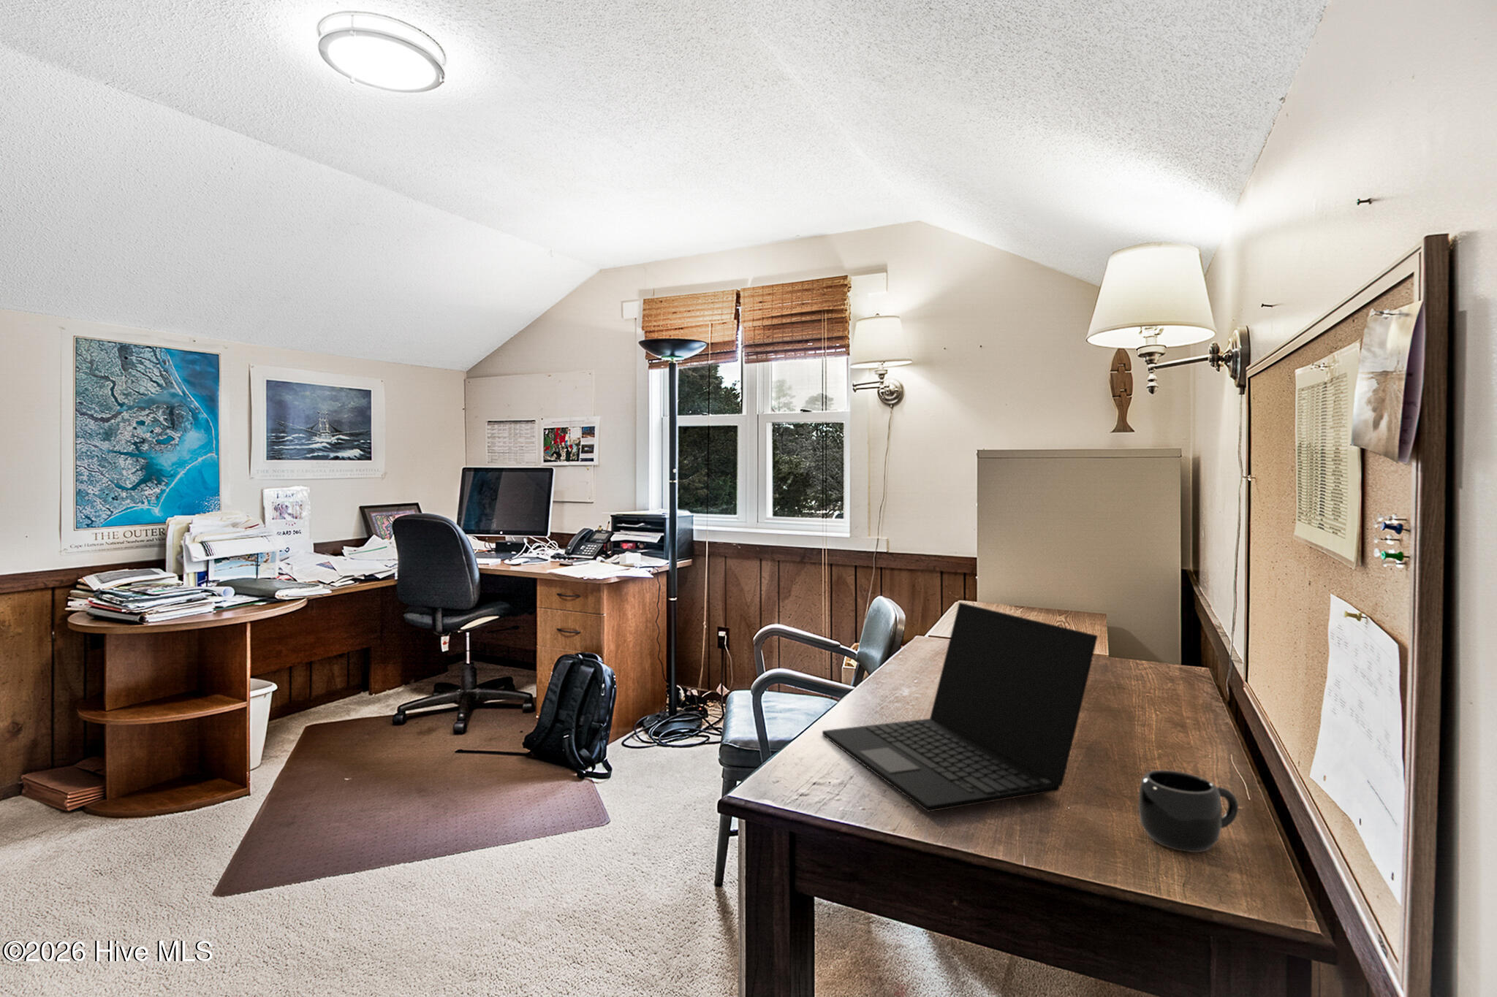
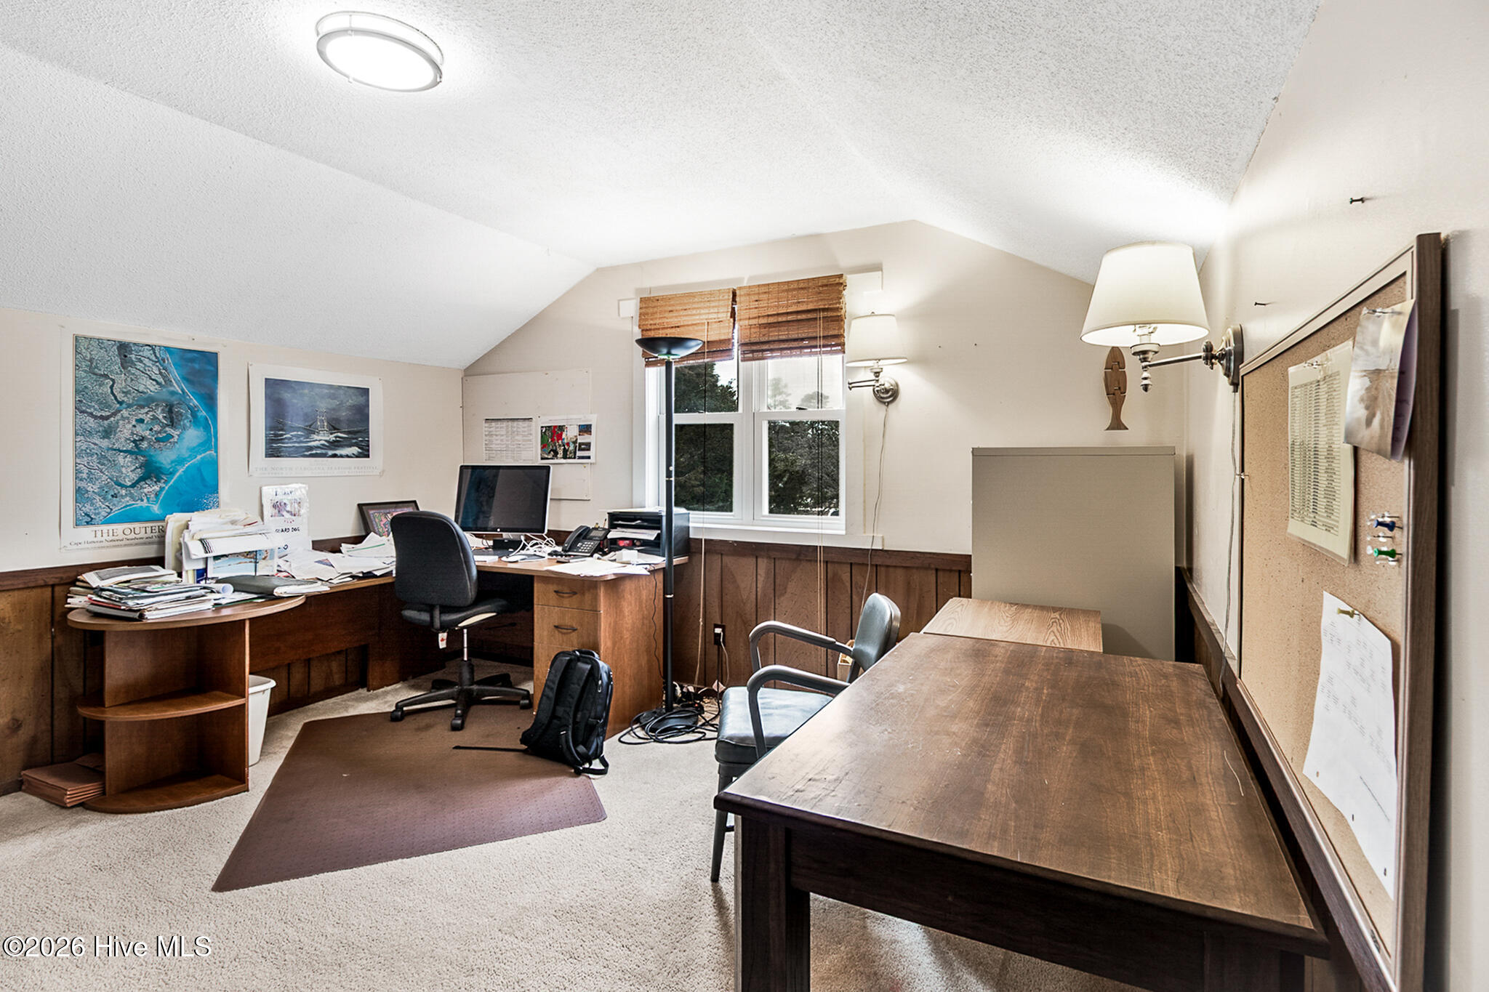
- mug (1189, 811)
- laptop (948, 690)
